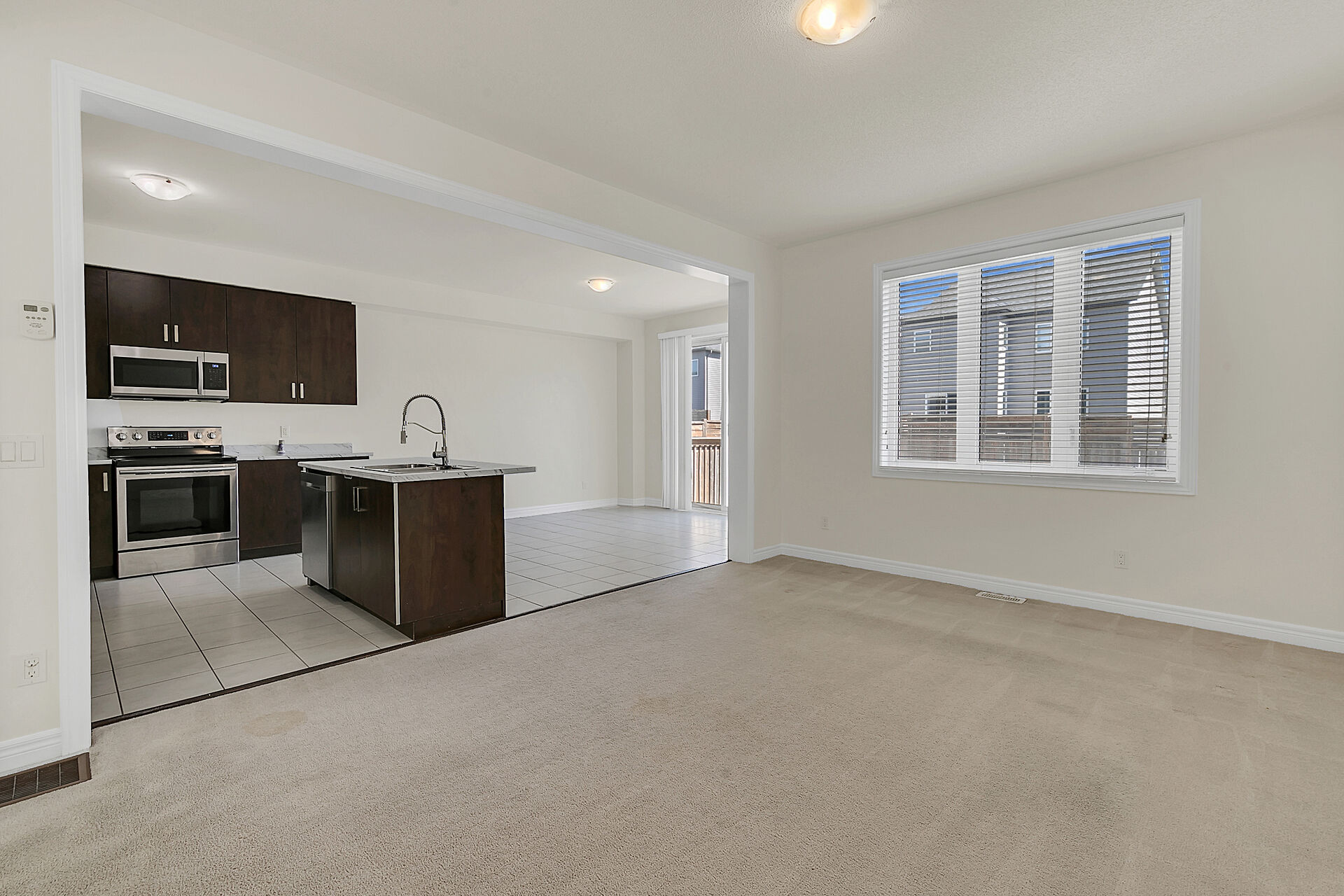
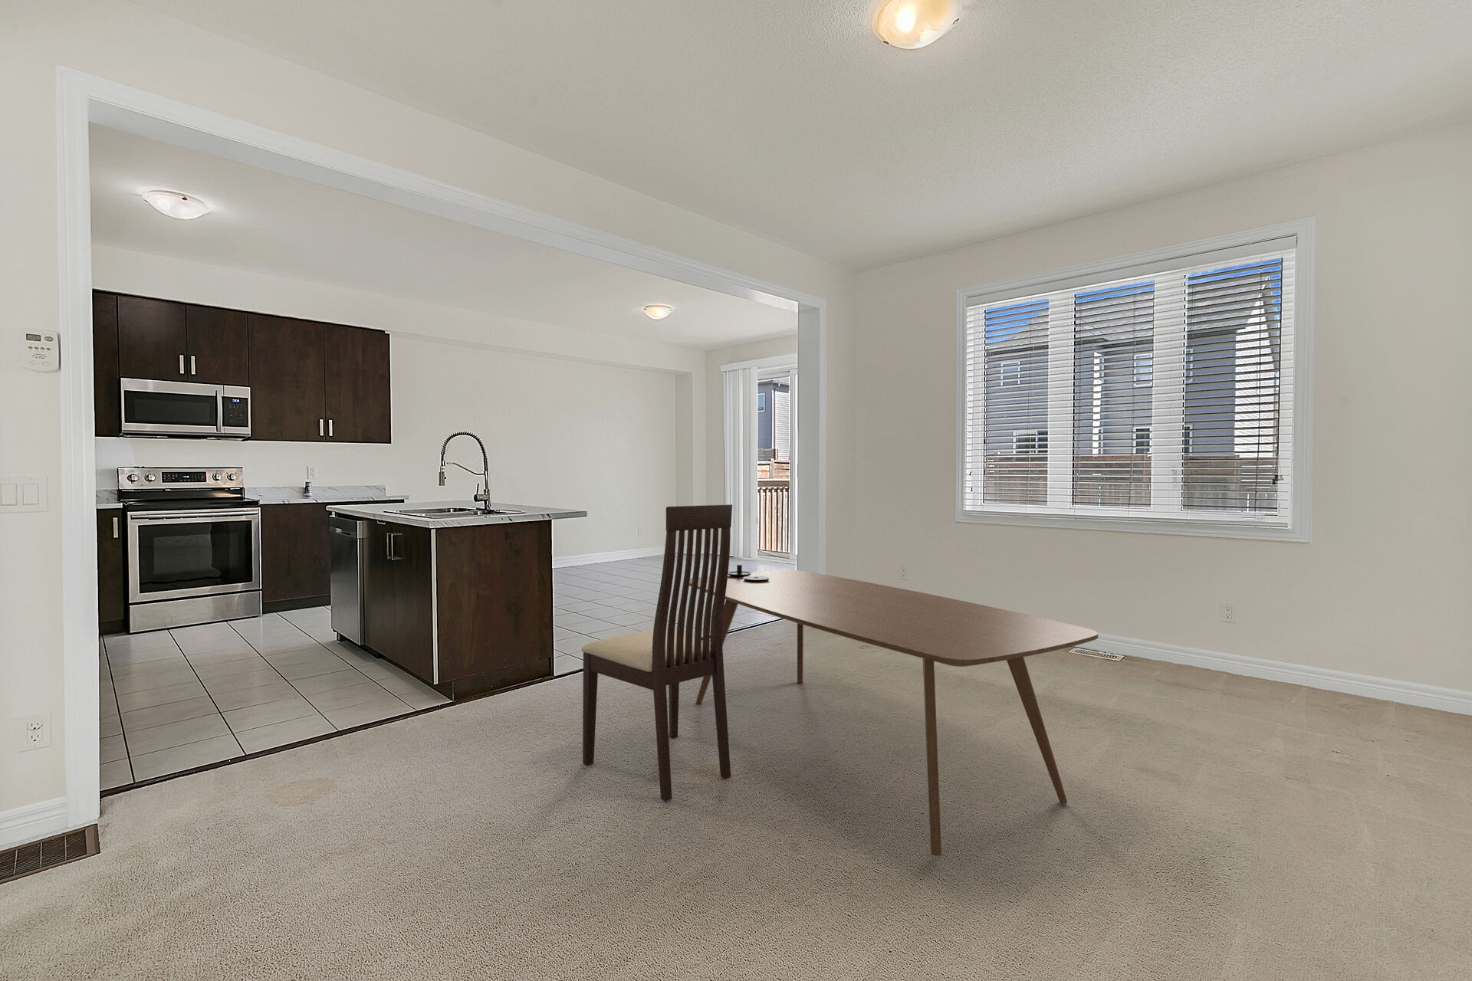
+ chair (664, 635)
+ dining table (860, 640)
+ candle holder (747, 572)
